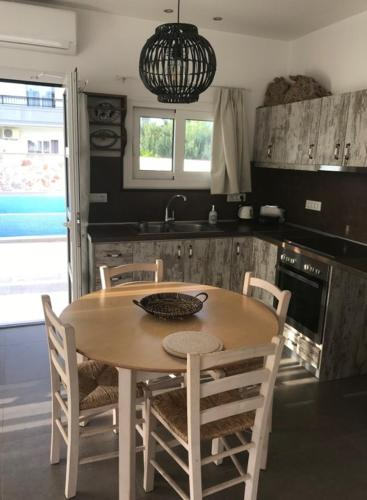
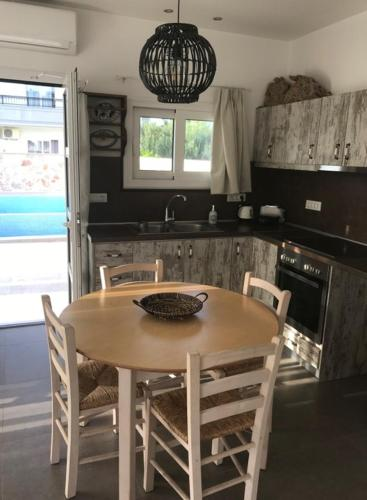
- plate (192, 343)
